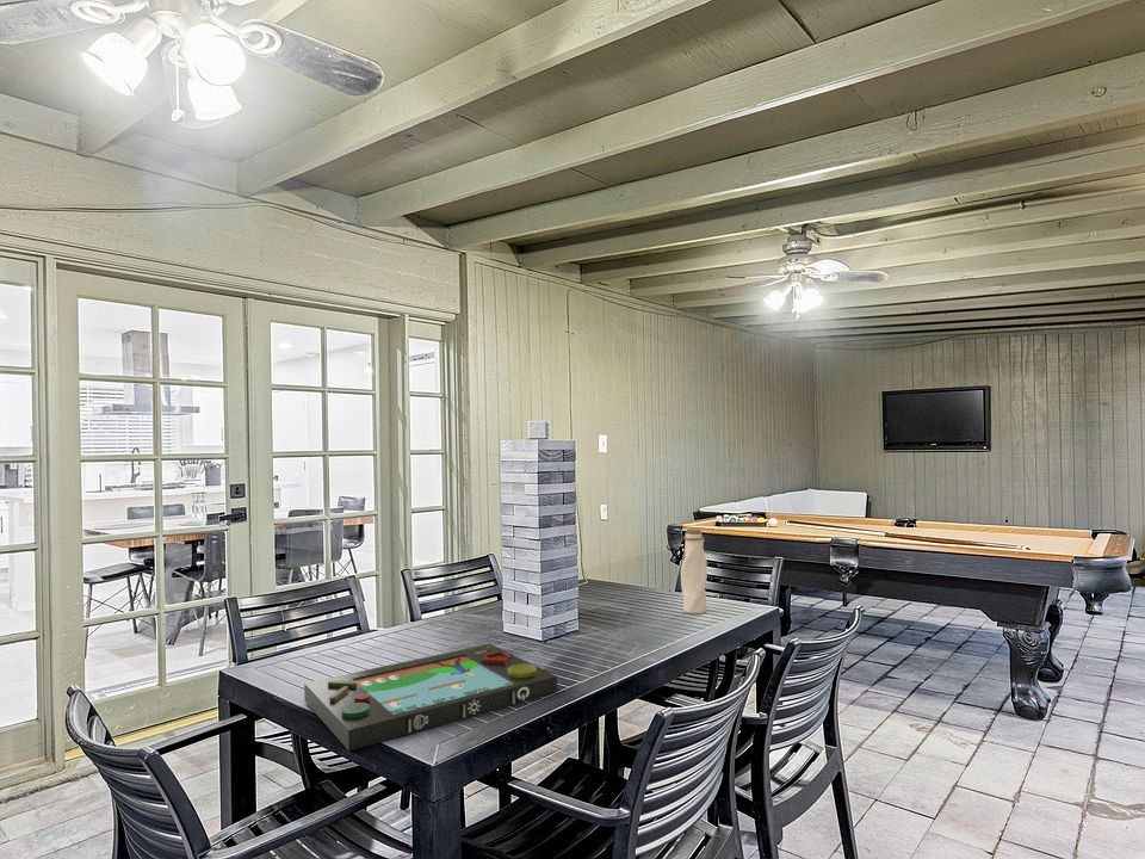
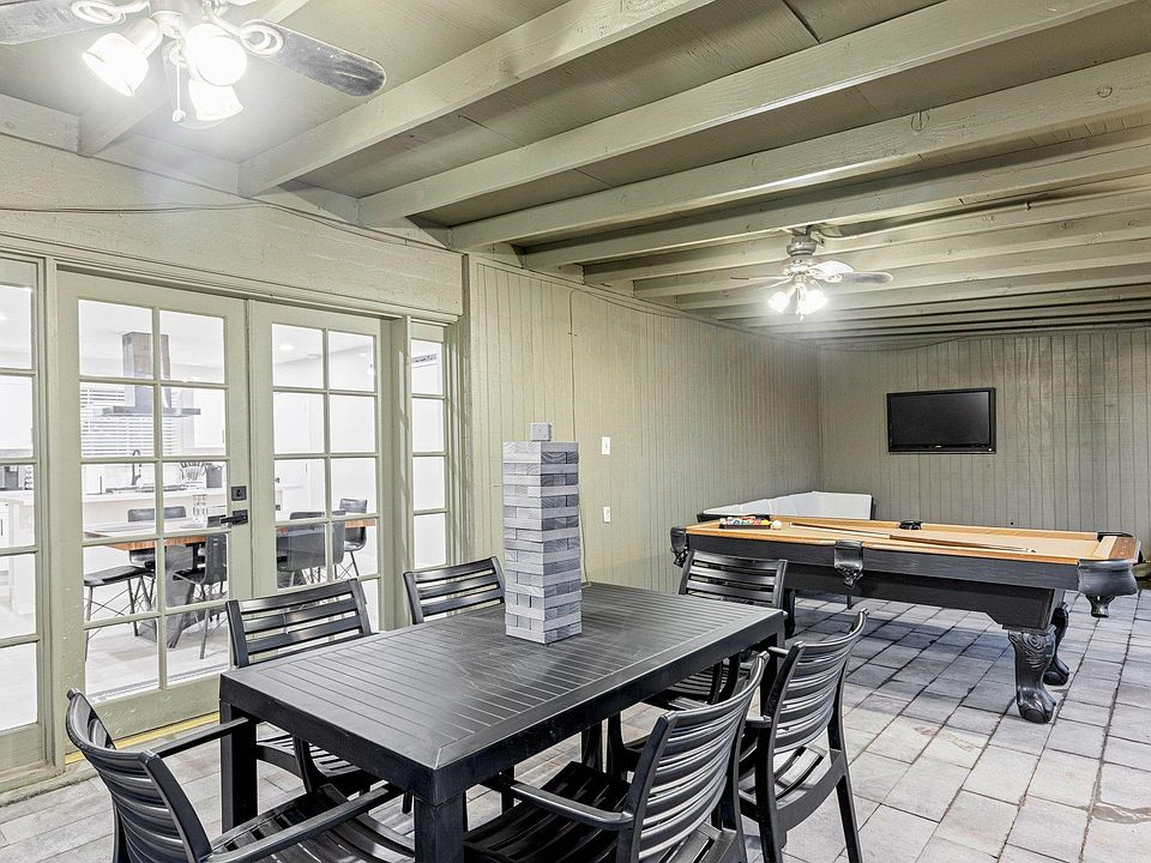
- water bottle (693, 569)
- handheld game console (432, 686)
